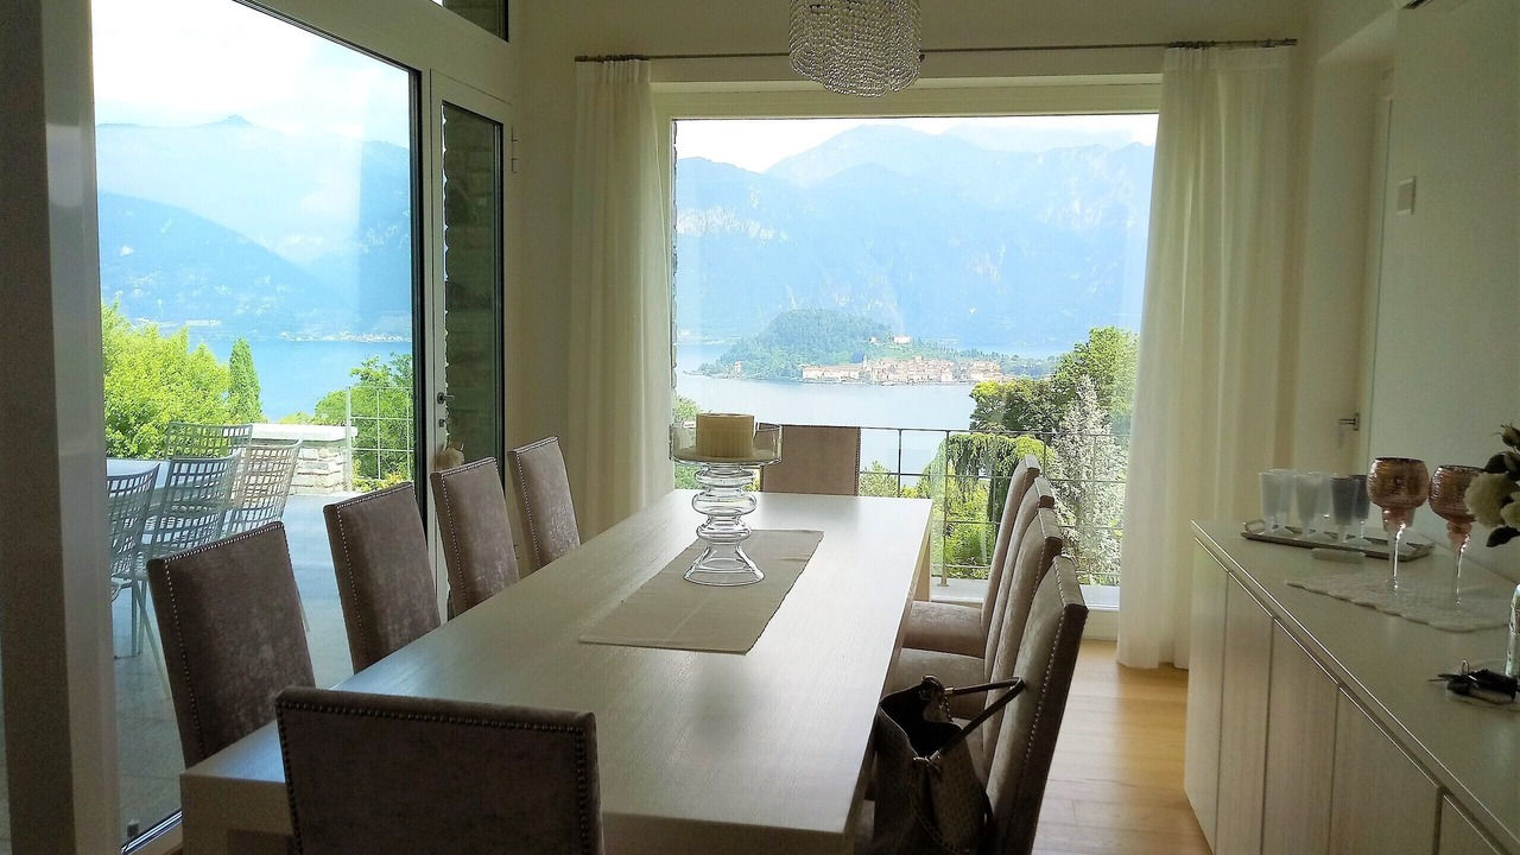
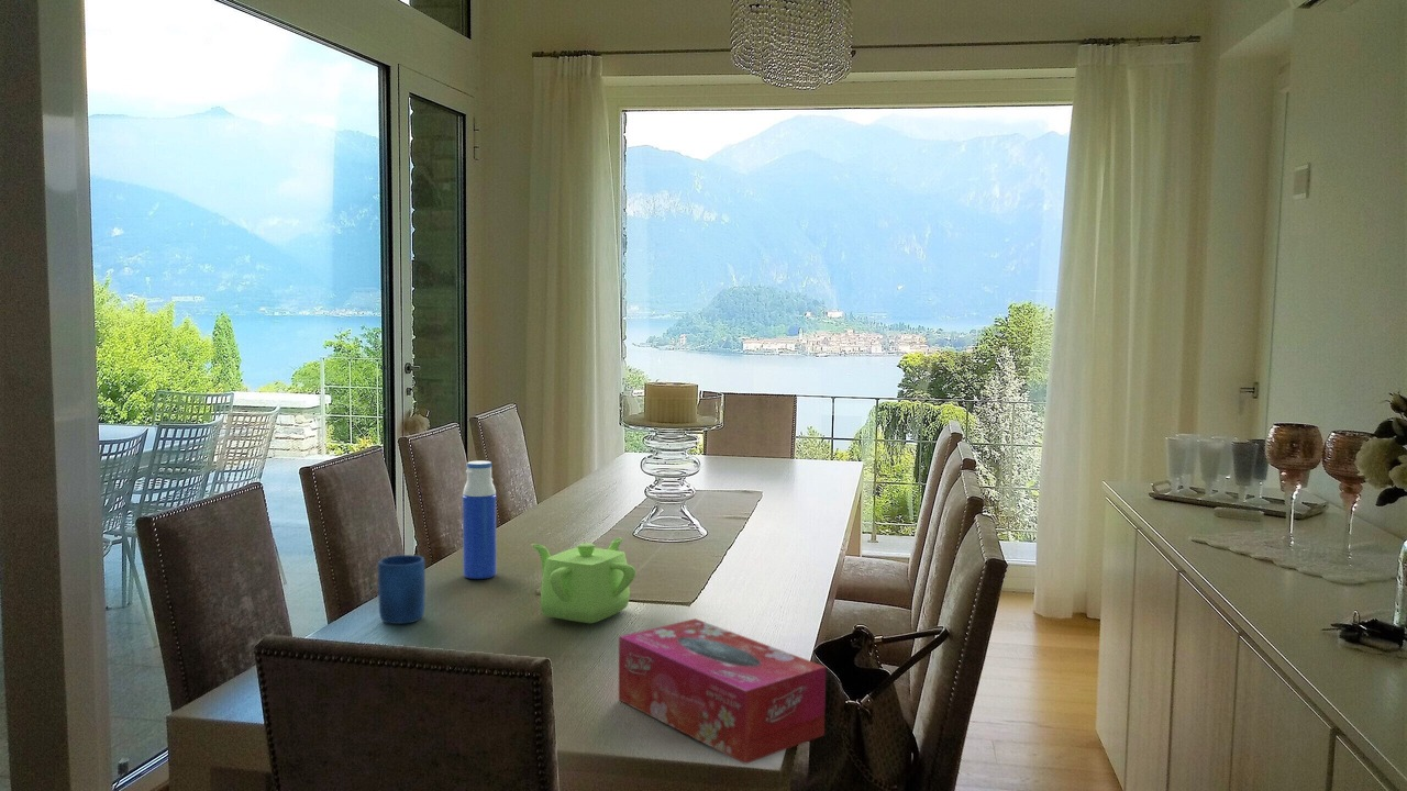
+ mug (405, 587)
+ teapot (584, 577)
+ water bottle (479, 519)
+ tissue box (717, 683)
